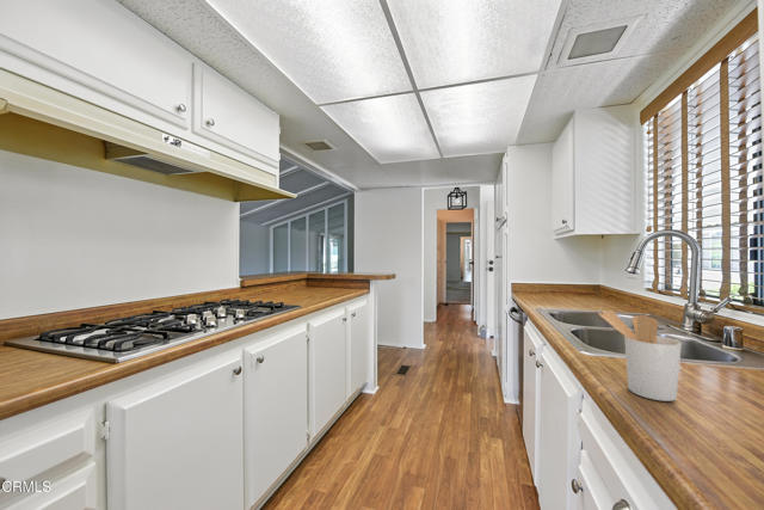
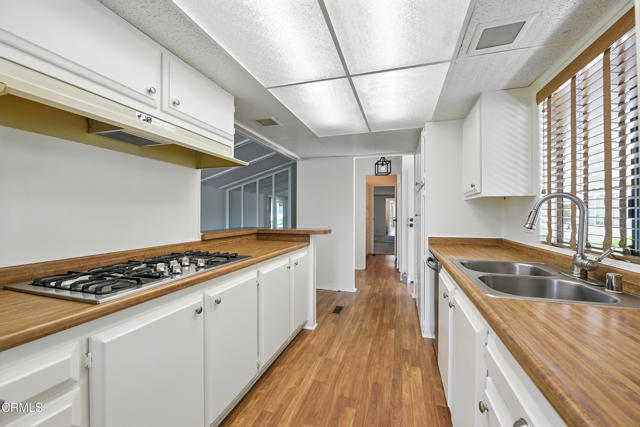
- utensil holder (636, 350)
